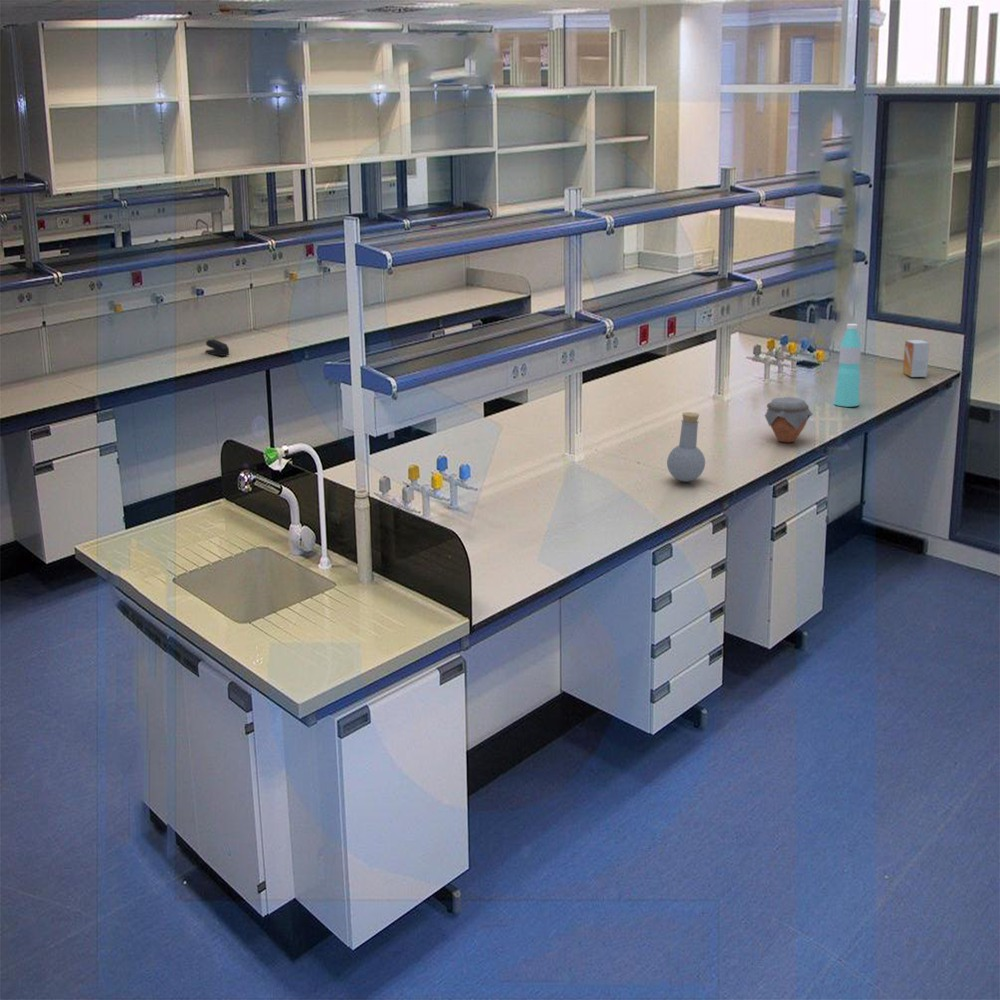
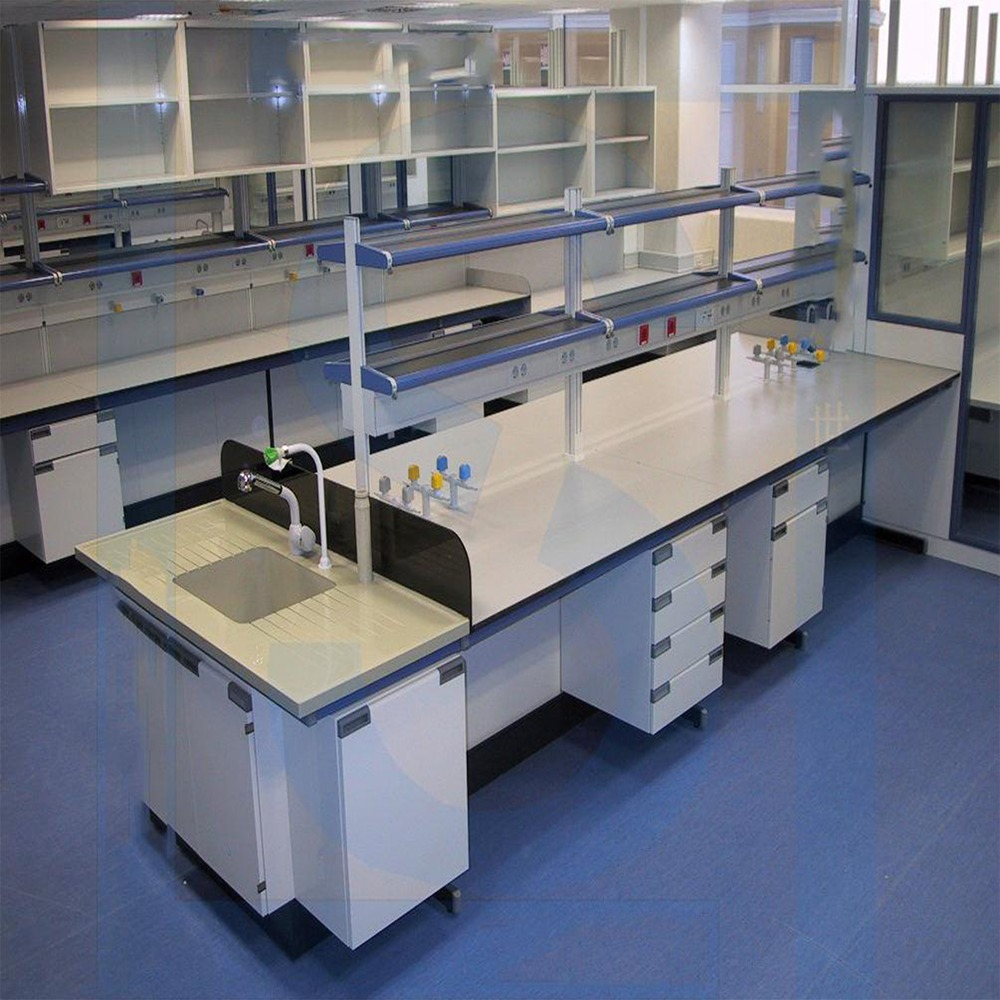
- stapler (216, 347)
- small box (916, 358)
- water bottle (849, 364)
- jar (787, 420)
- flask (686, 447)
